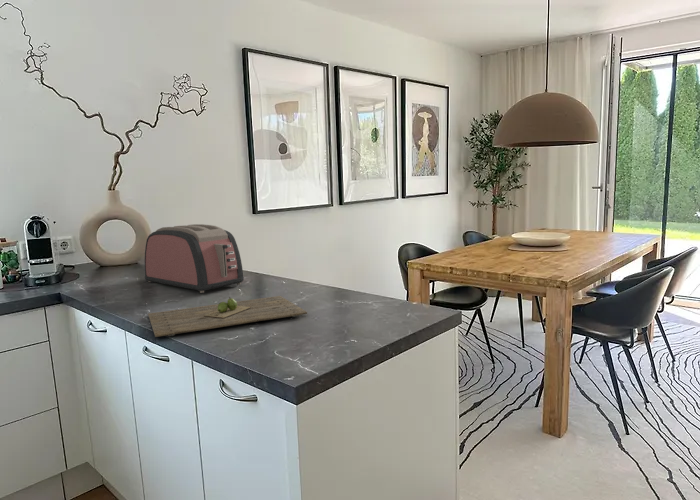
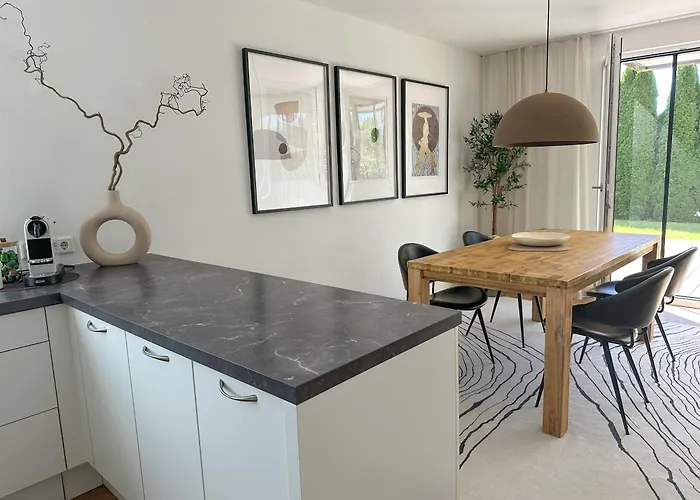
- cutting board (225, 306)
- toaster (193, 254)
